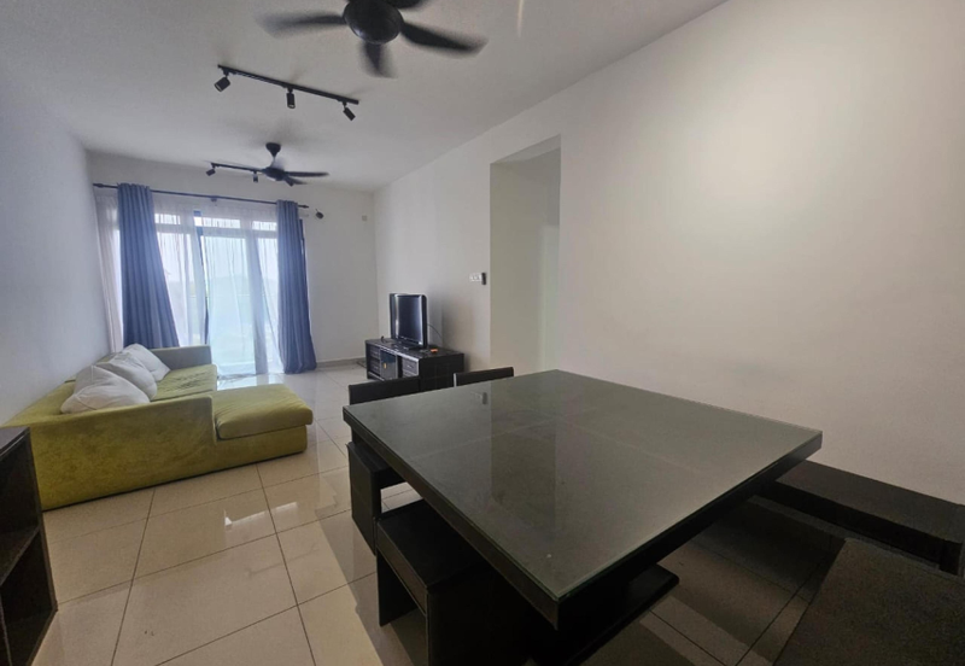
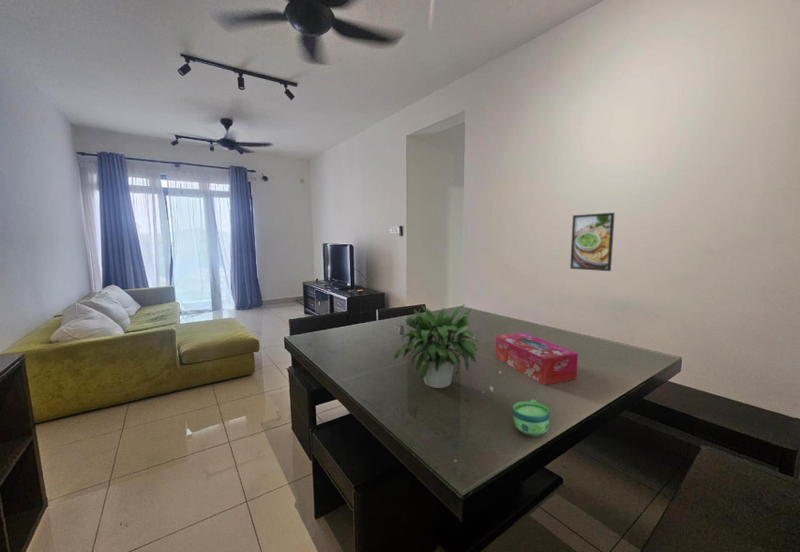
+ potted plant (445, 345)
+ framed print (591, 242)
+ cup (529, 416)
+ tissue box (532, 355)
